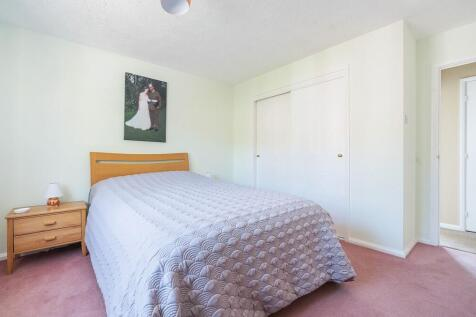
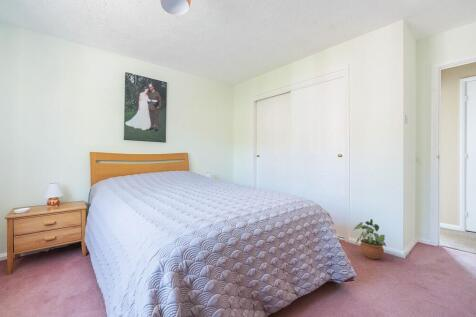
+ potted plant (371, 237)
